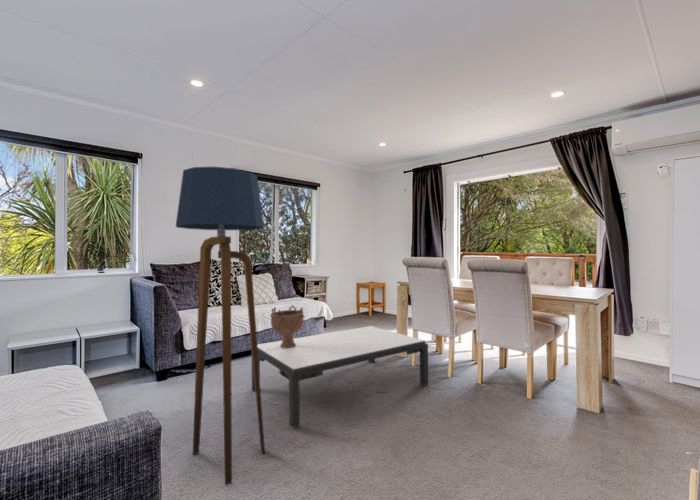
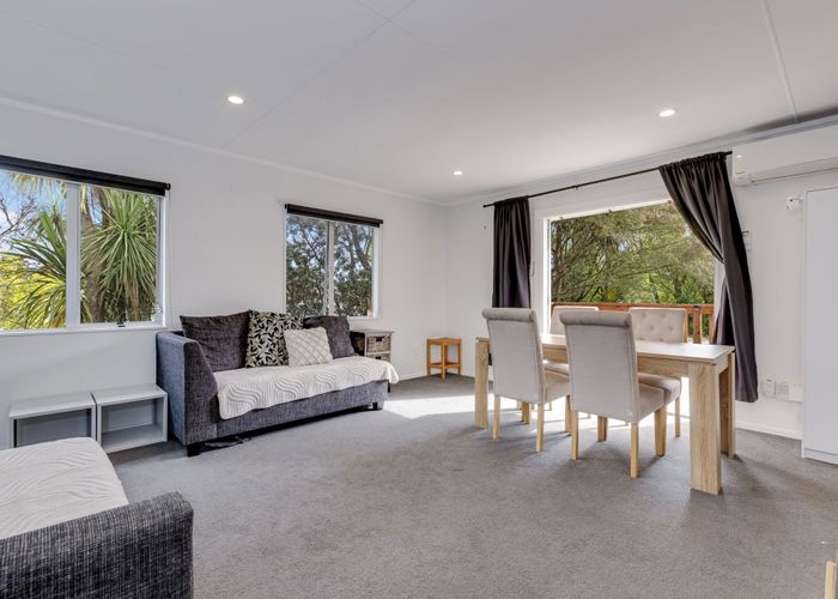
- decorative bowl (287, 326)
- floor lamp (222, 317)
- coffee table (341, 364)
